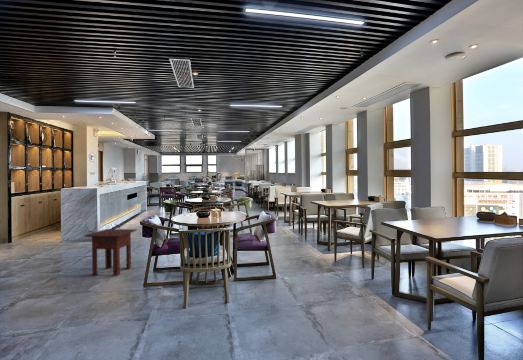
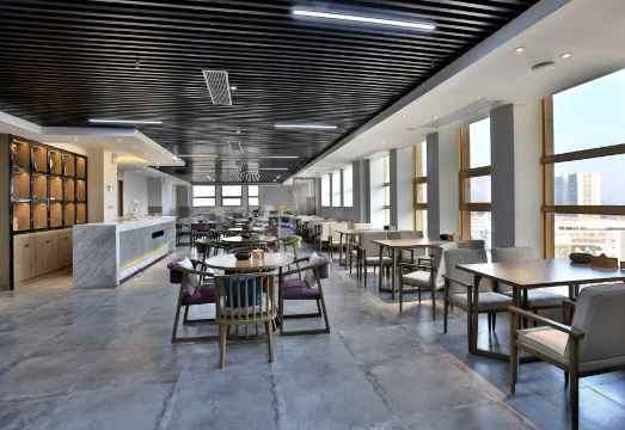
- side table (111, 251)
